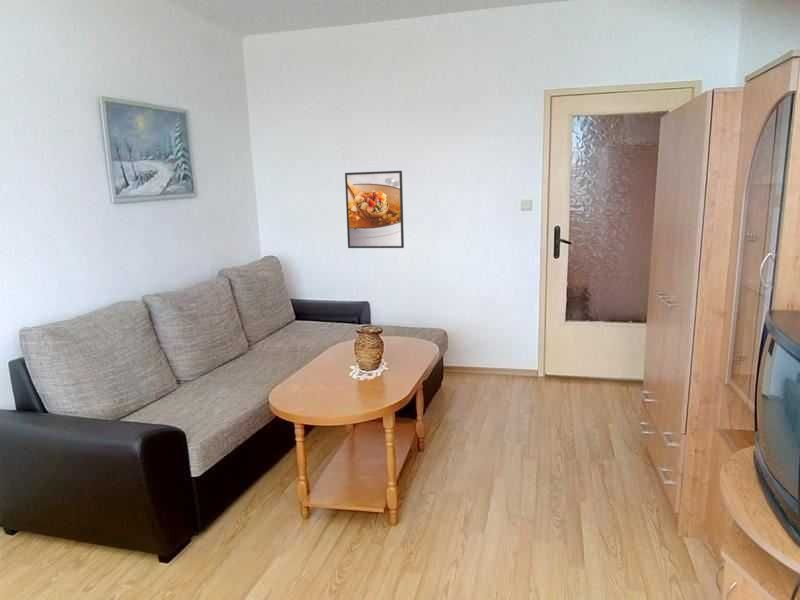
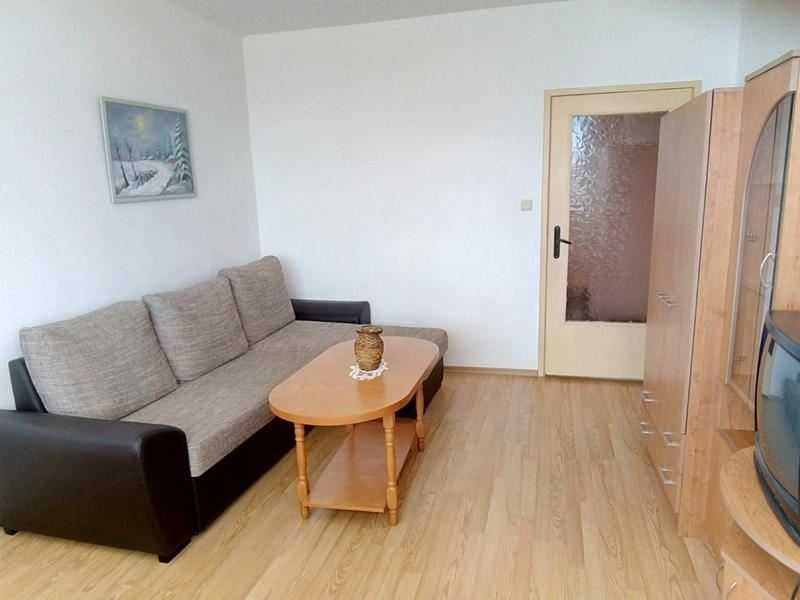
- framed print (374, 210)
